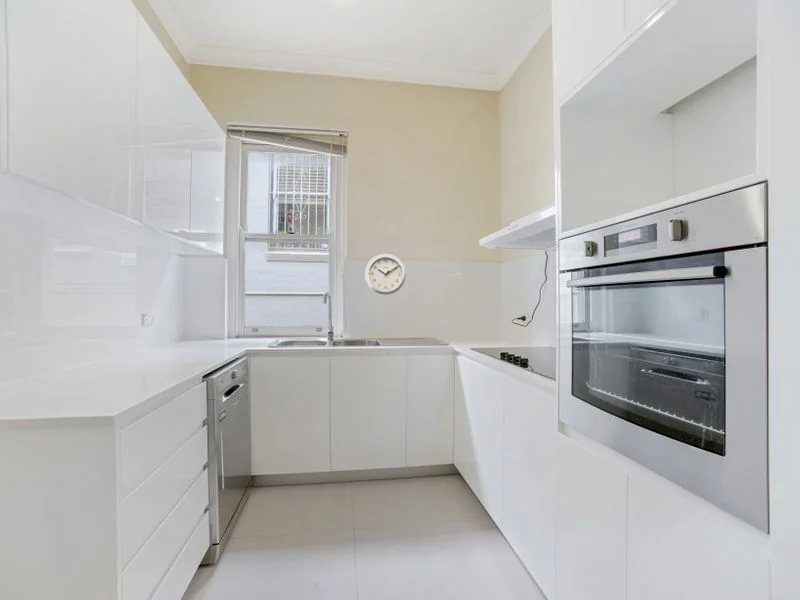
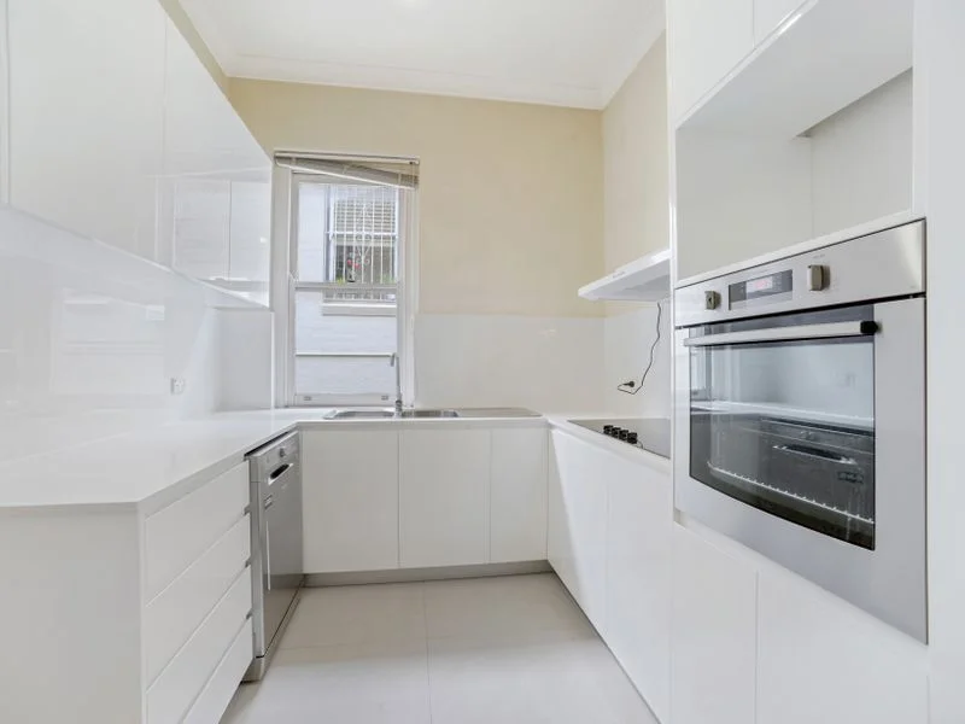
- wall clock (385, 274)
